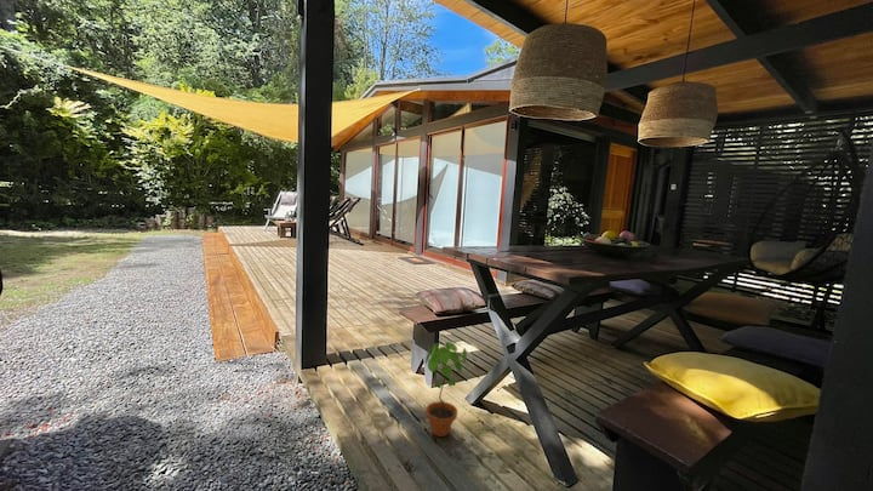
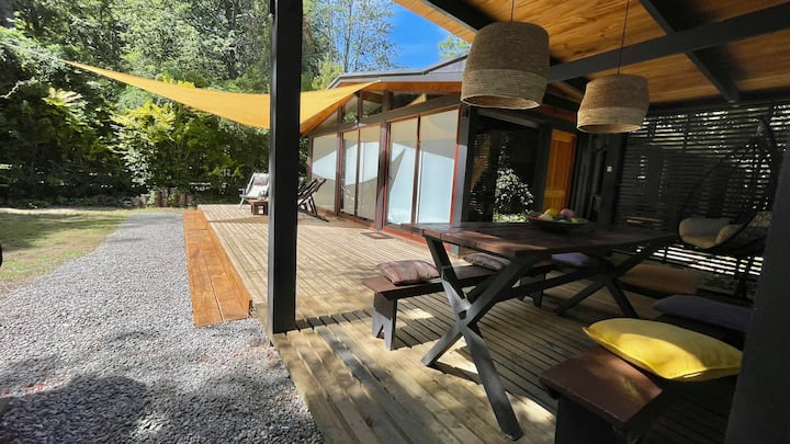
- potted plant (441, 387)
